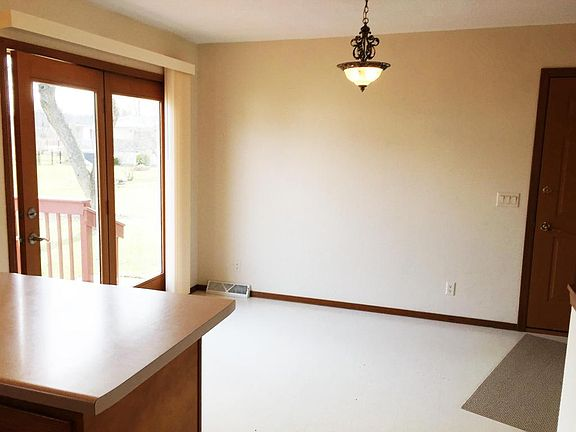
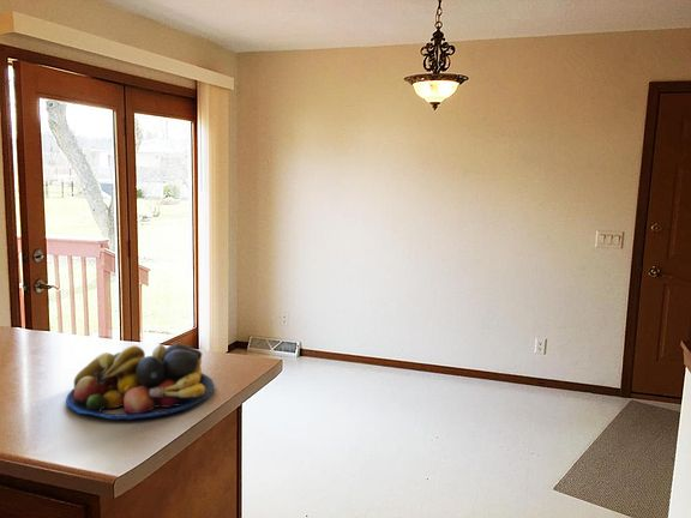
+ fruit bowl (142, 368)
